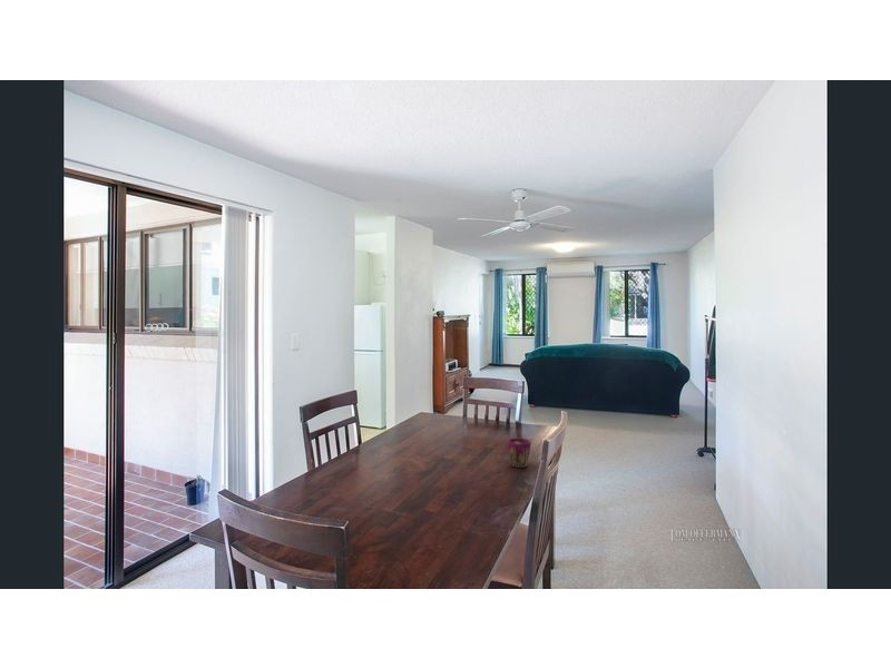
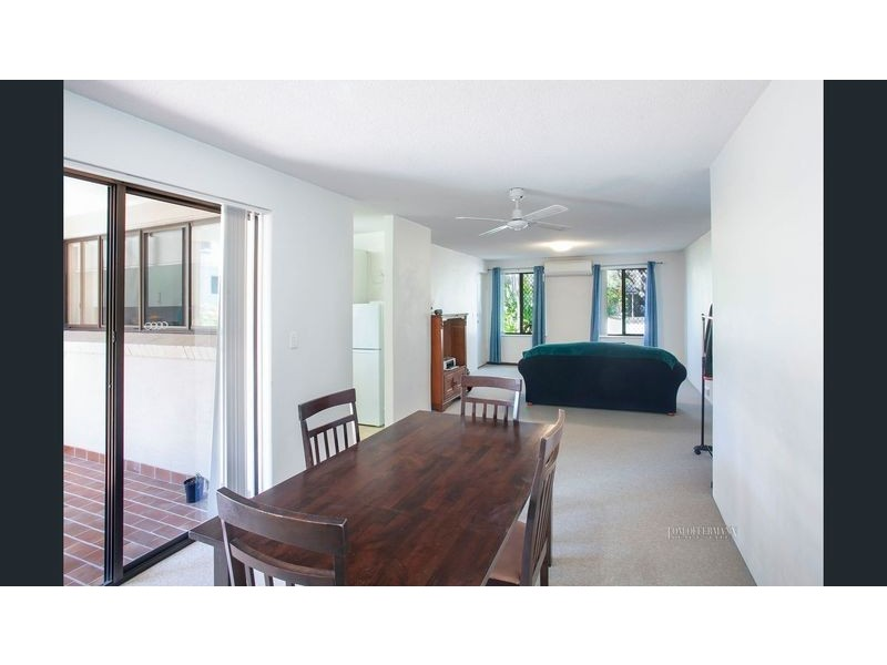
- cup (517, 453)
